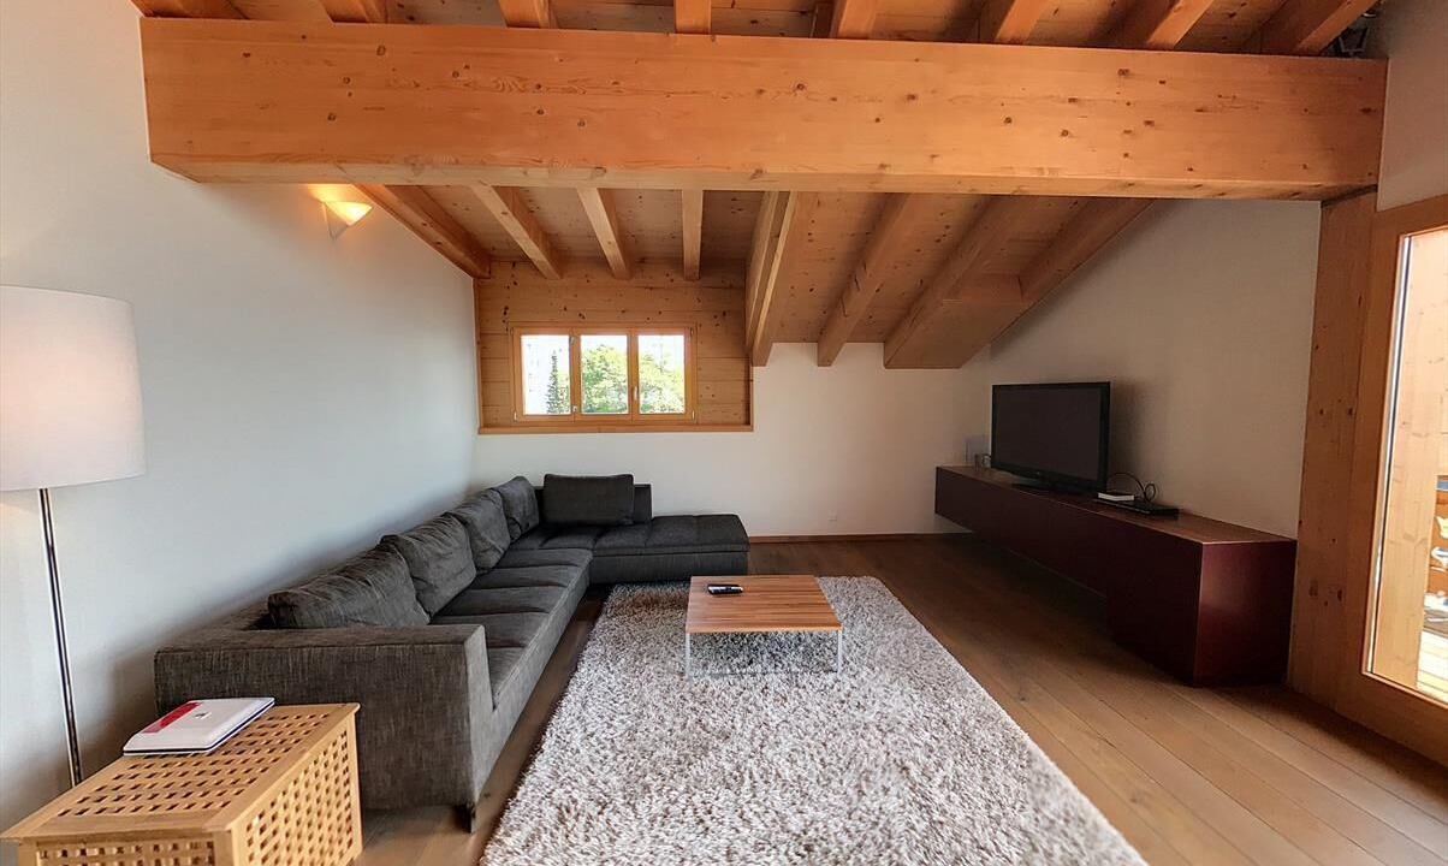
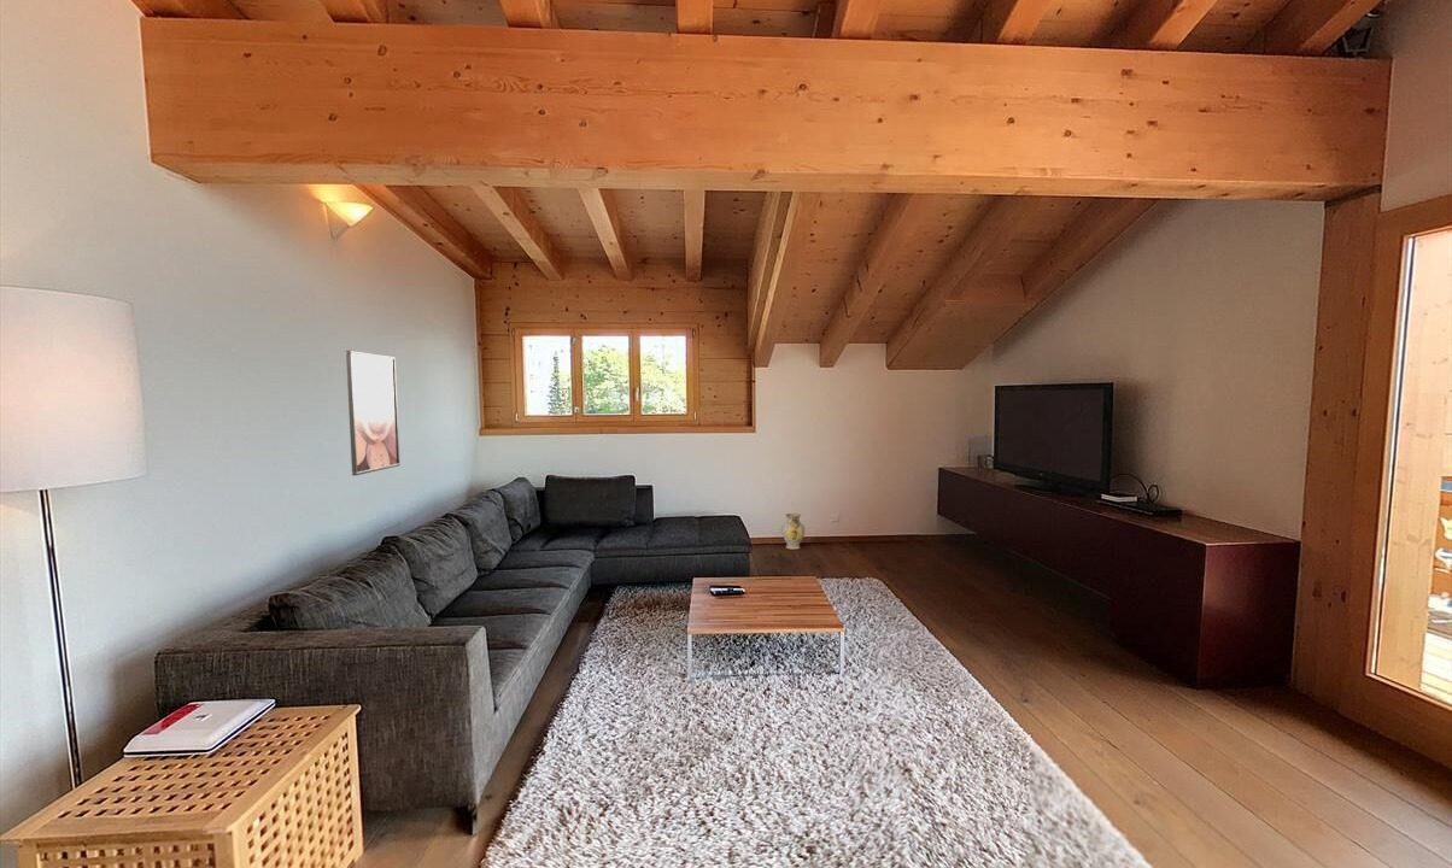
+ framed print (374, 412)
+ ceramic jug (792, 530)
